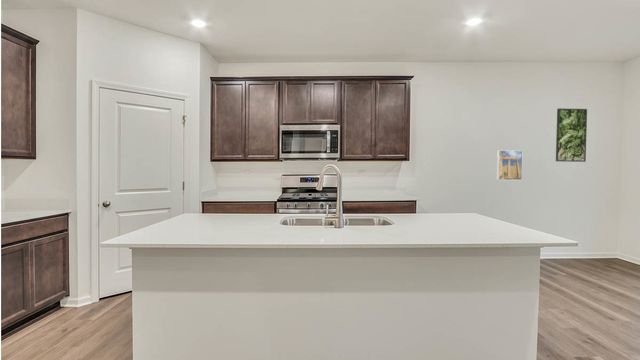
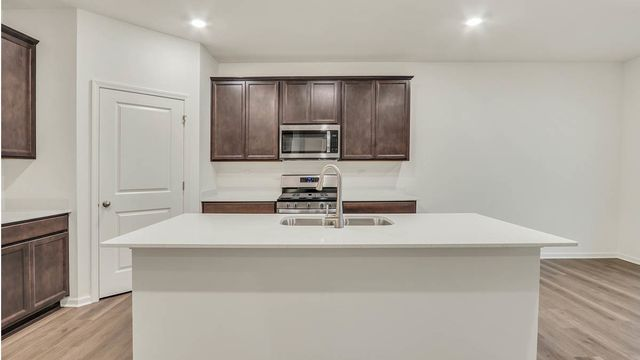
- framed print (509, 165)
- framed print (571, 135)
